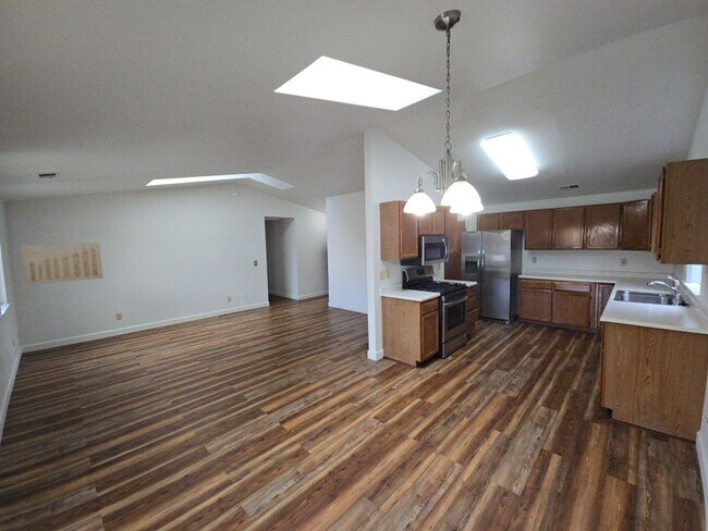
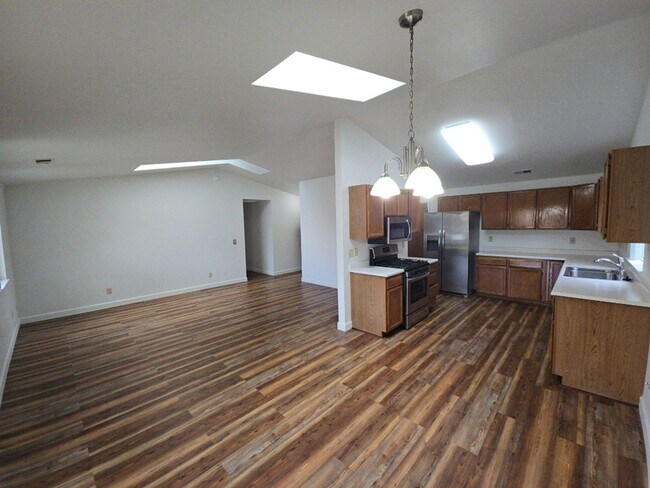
- wall art (64, 262)
